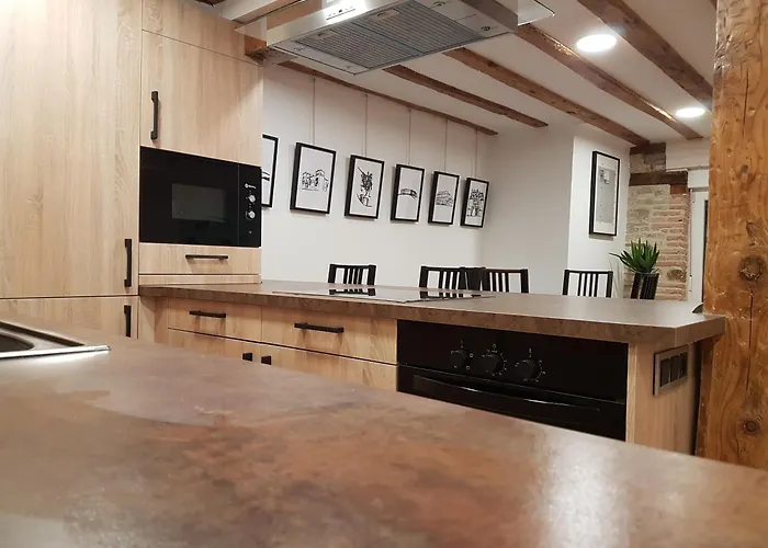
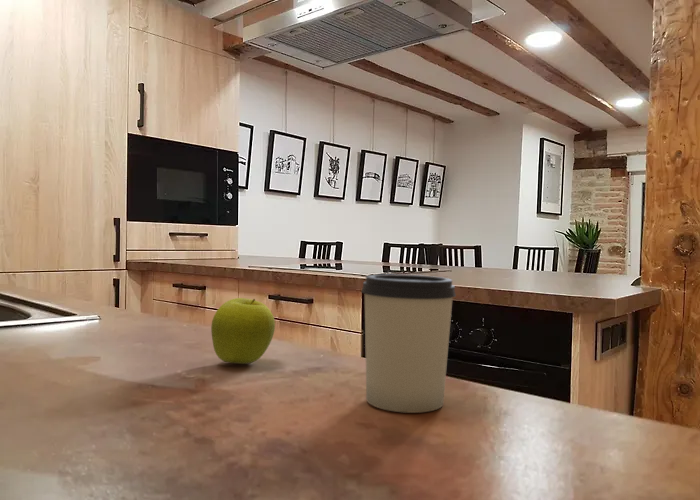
+ cup (406, 339)
+ fruit (243, 330)
